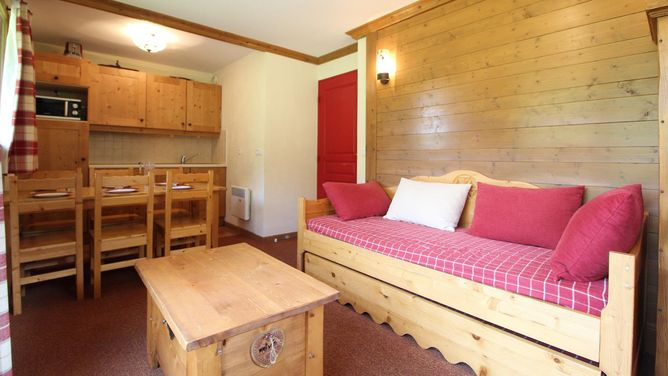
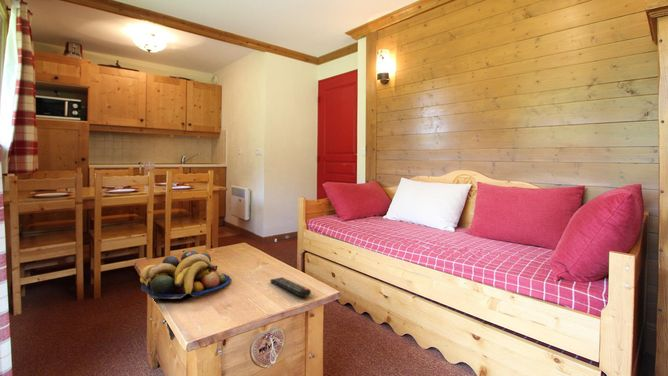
+ remote control (289, 286)
+ fruit bowl (188, 269)
